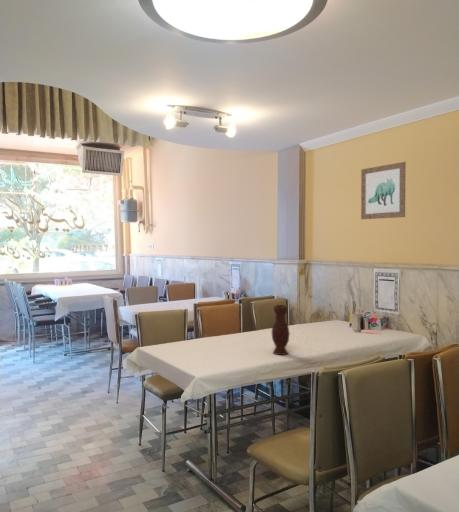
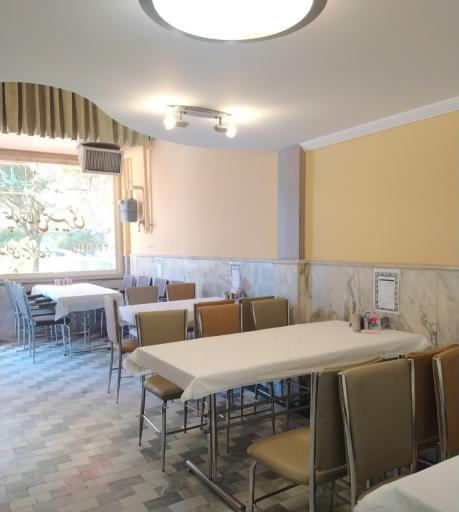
- wall art (382, 192)
- vase (280, 329)
